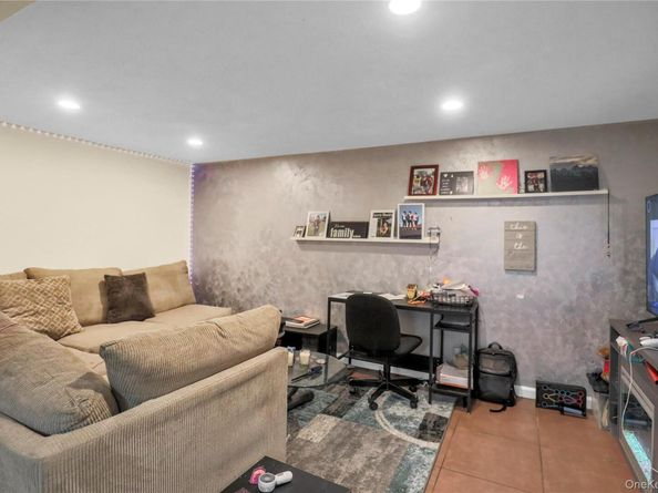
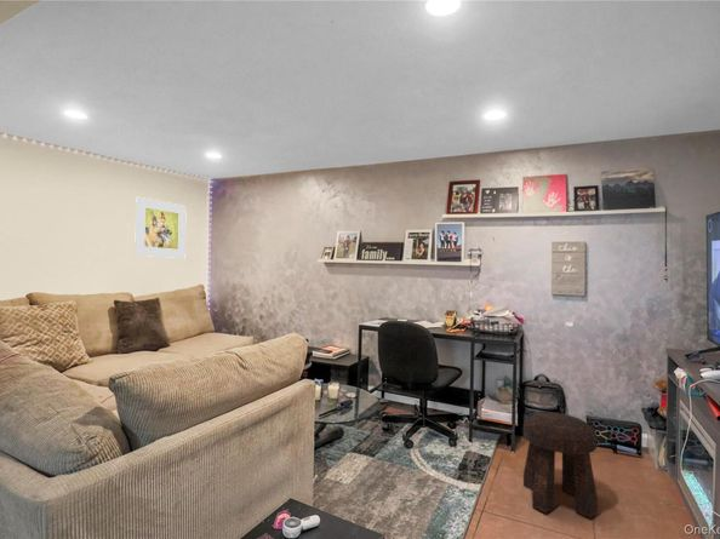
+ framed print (161, 229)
+ stool (554, 459)
